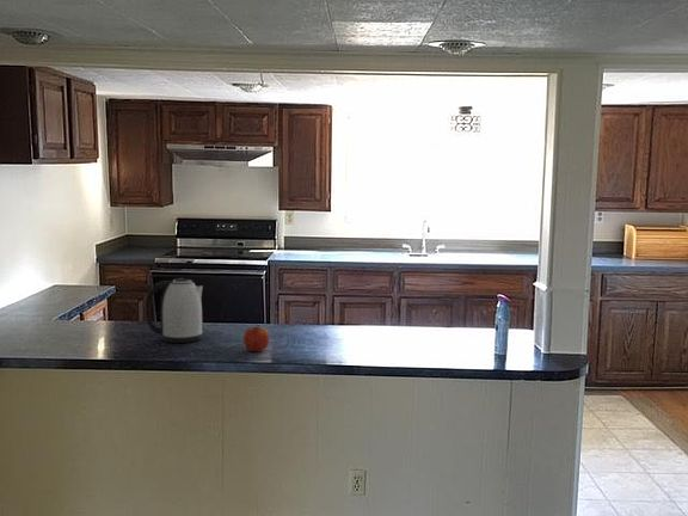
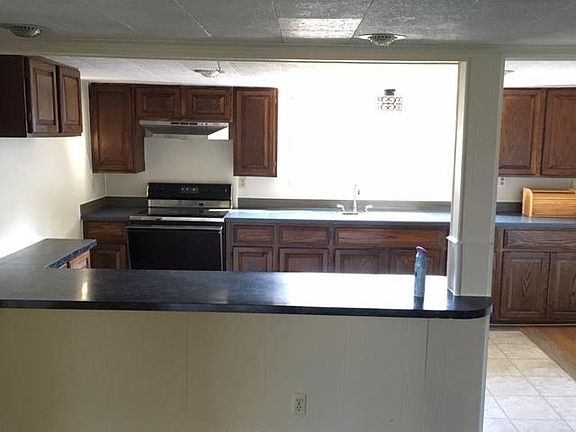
- apple (256, 337)
- kettle (174, 308)
